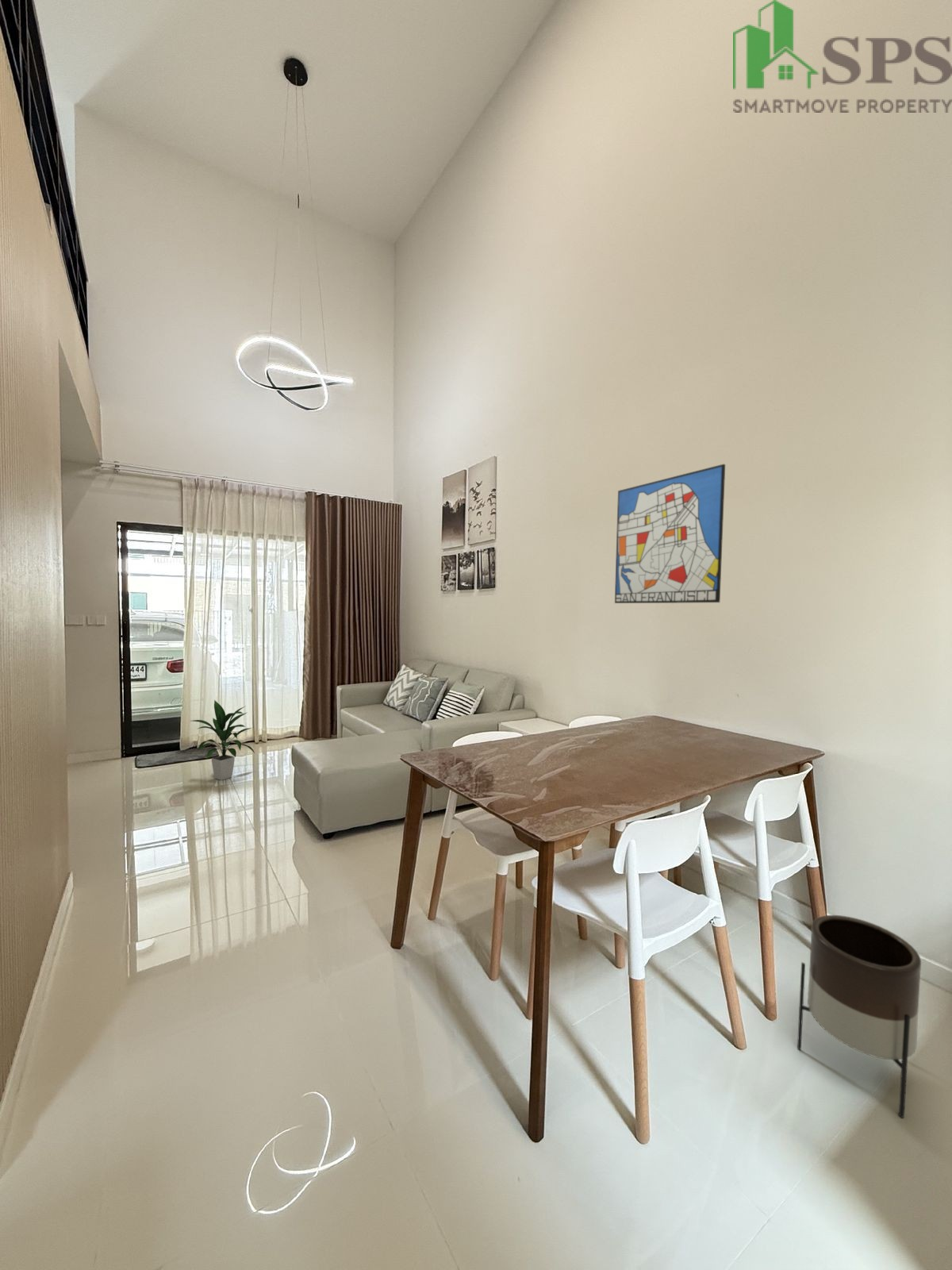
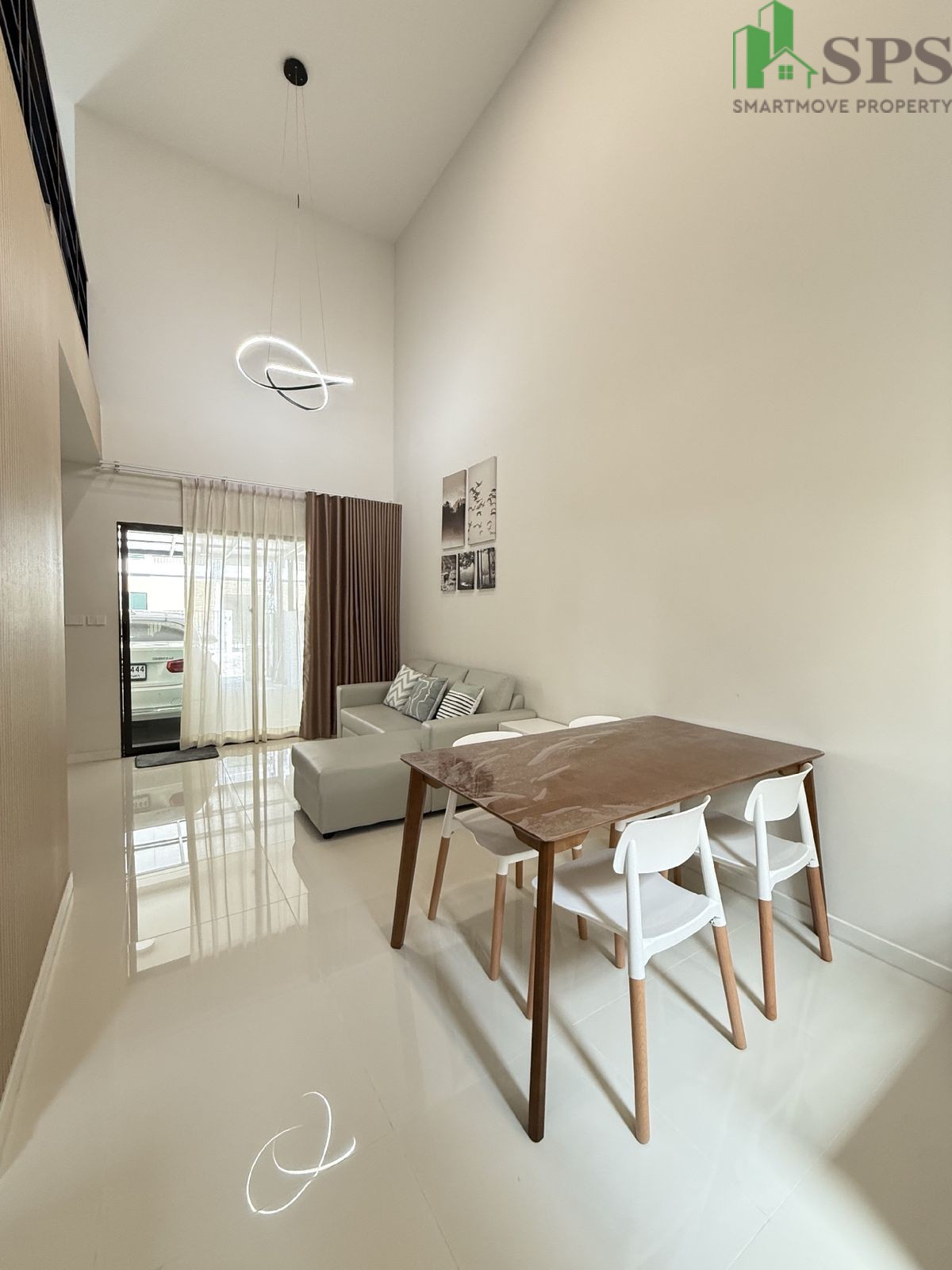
- indoor plant (226, 739)
- wall art (663, 541)
- planter (863, 1006)
